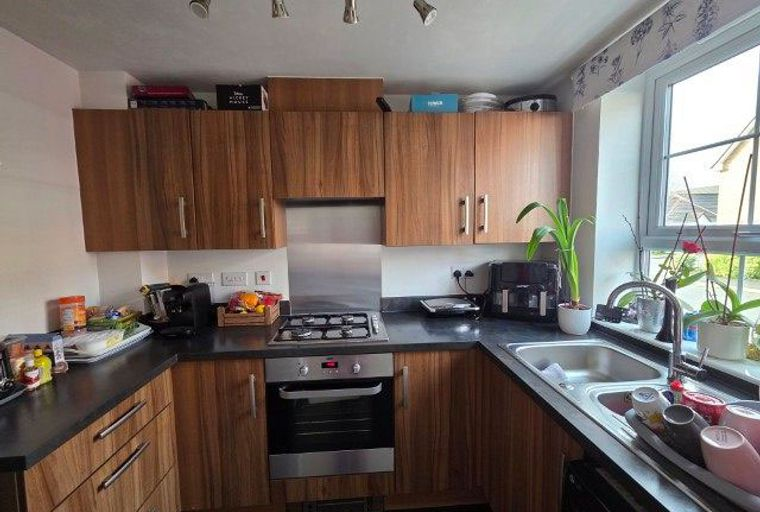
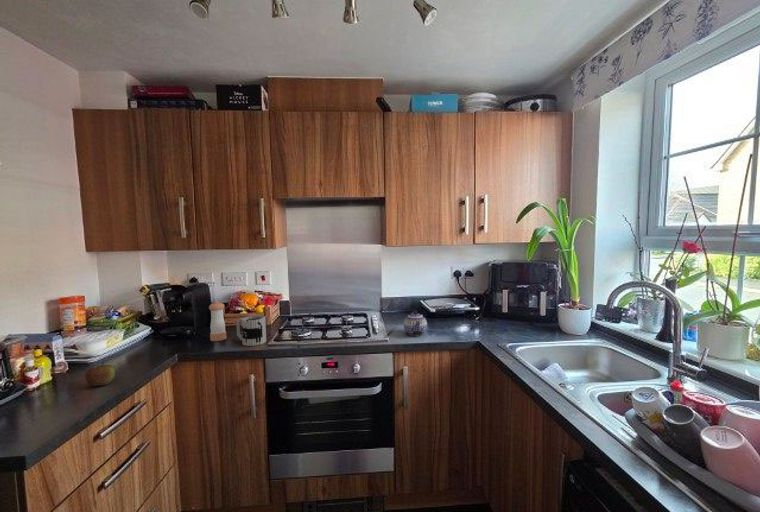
+ apple (100, 373)
+ mug (249, 329)
+ pepper shaker (217, 320)
+ teapot (415, 322)
